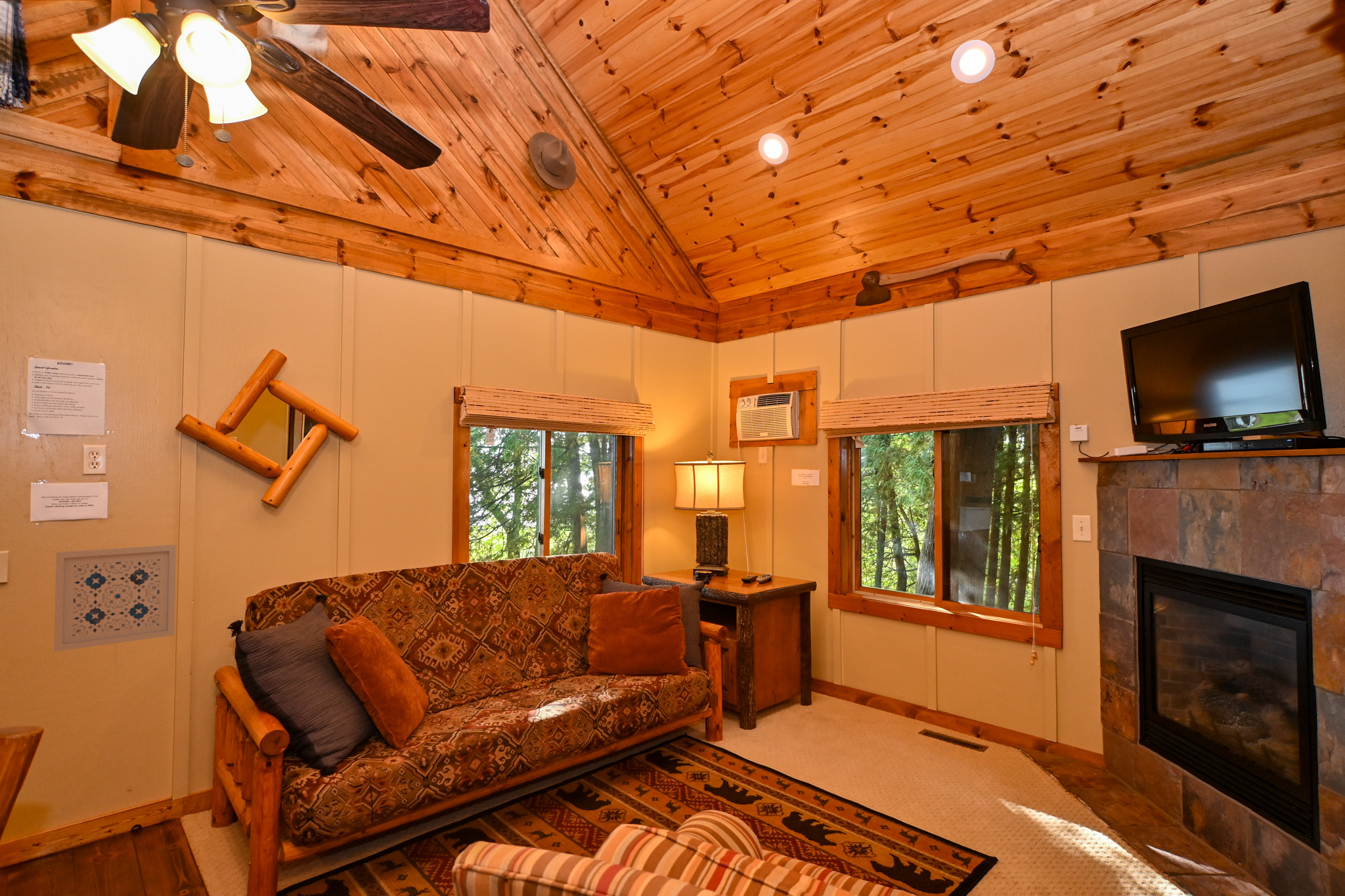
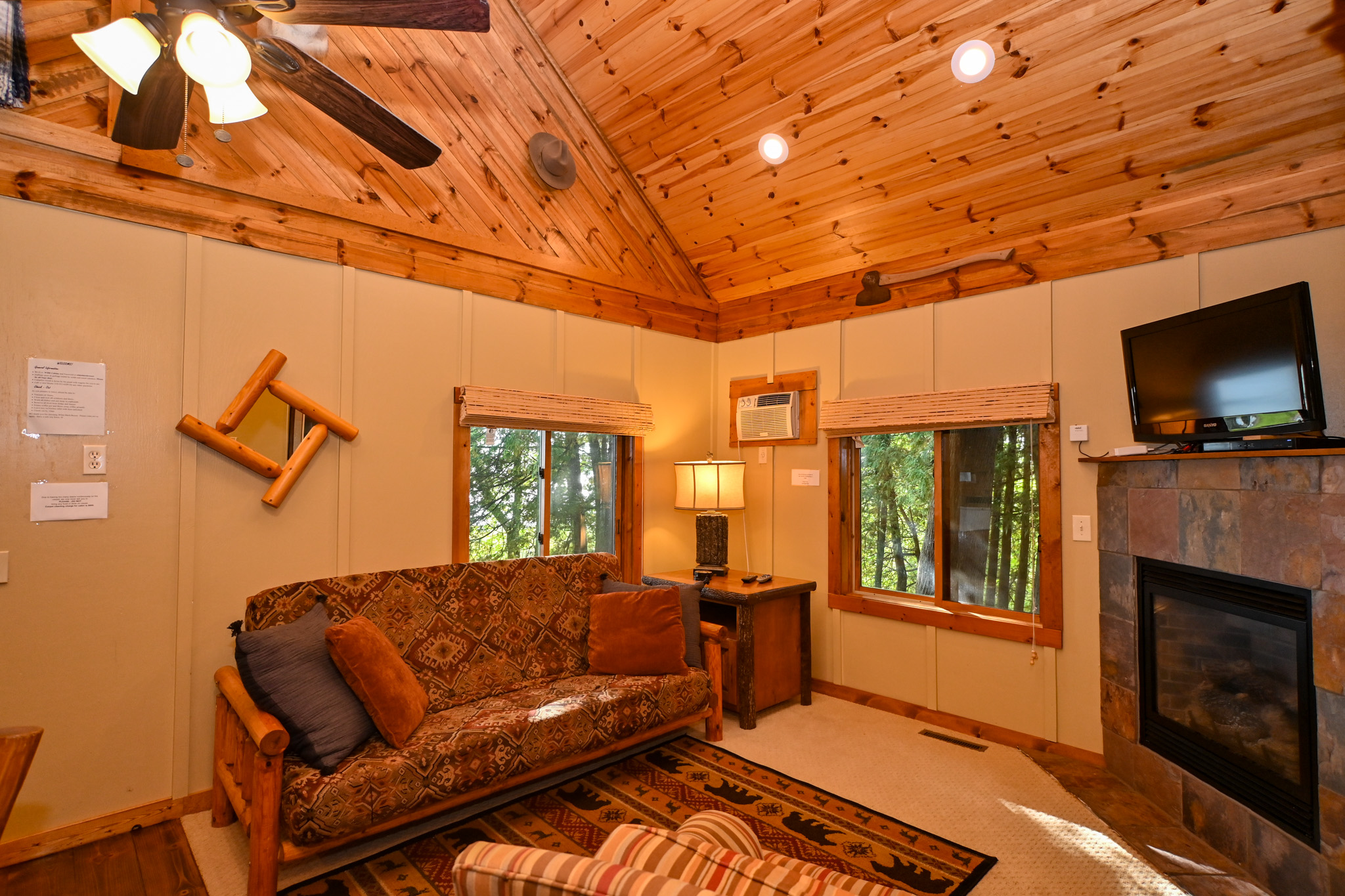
- wall art (118, 595)
